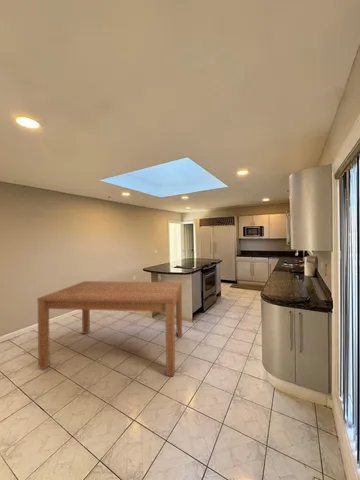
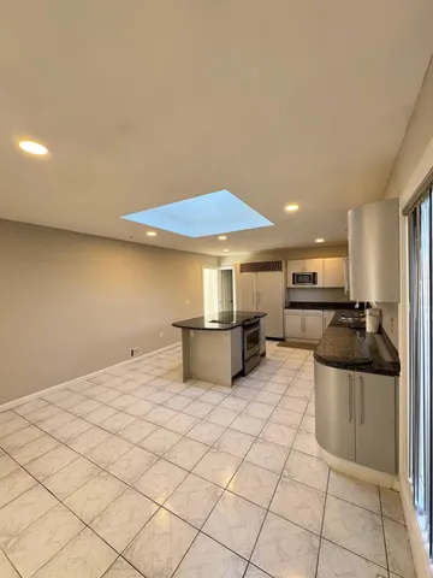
- dining table (120, 310)
